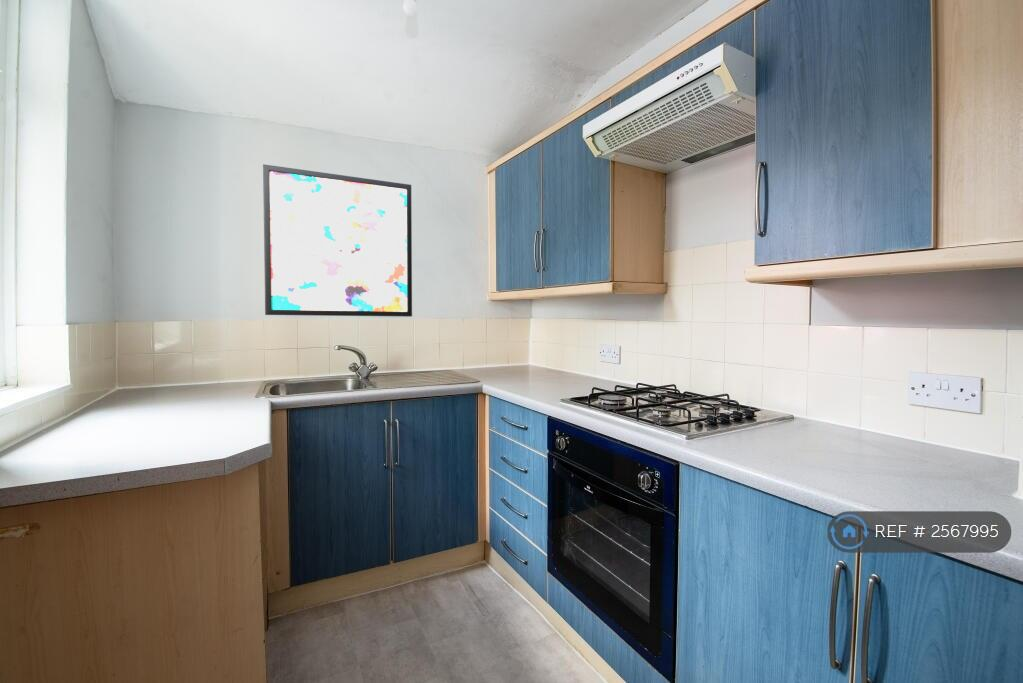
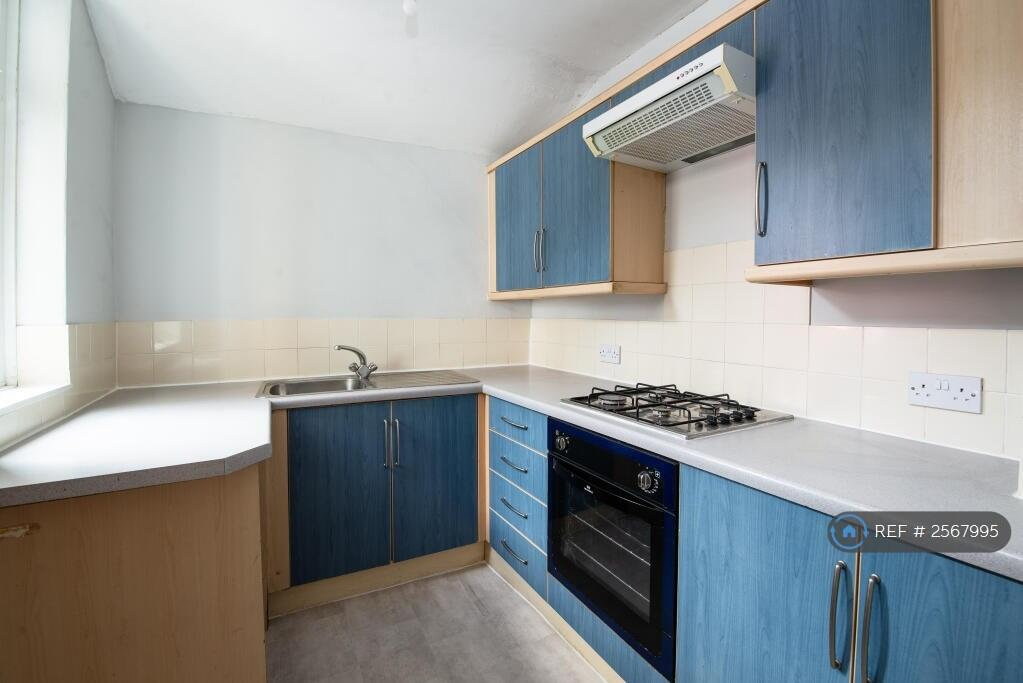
- wall art (342, 246)
